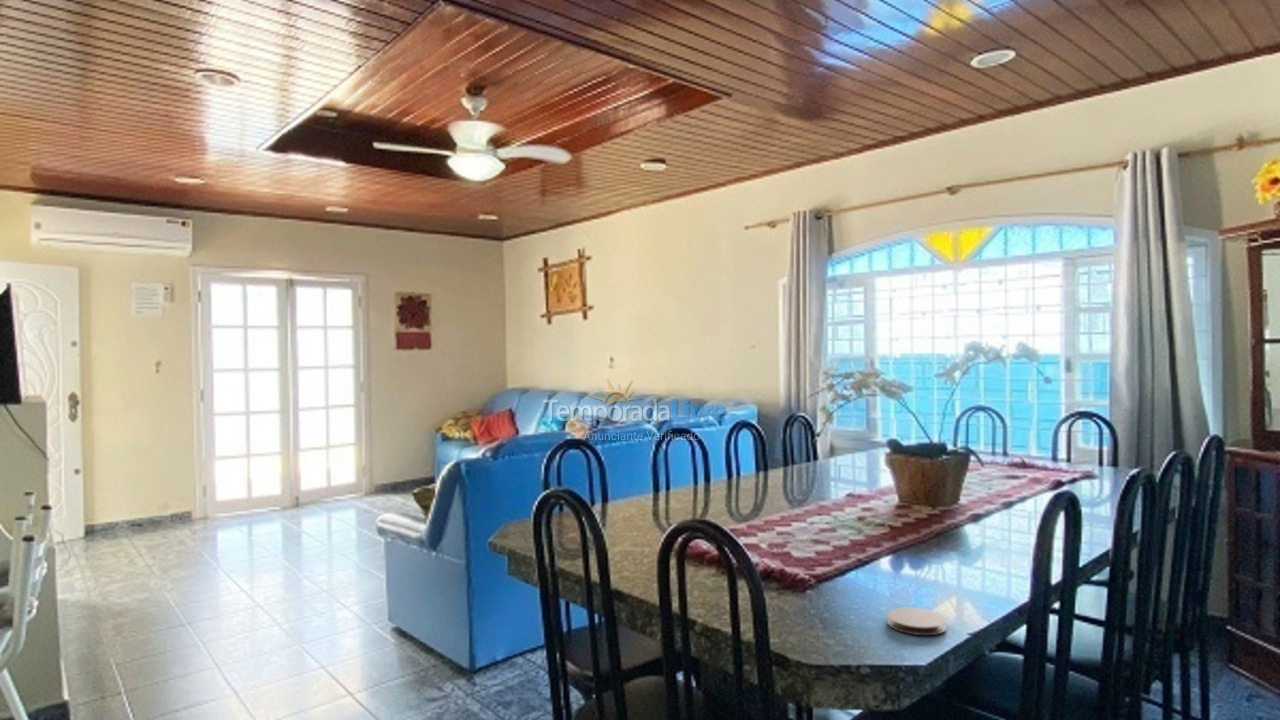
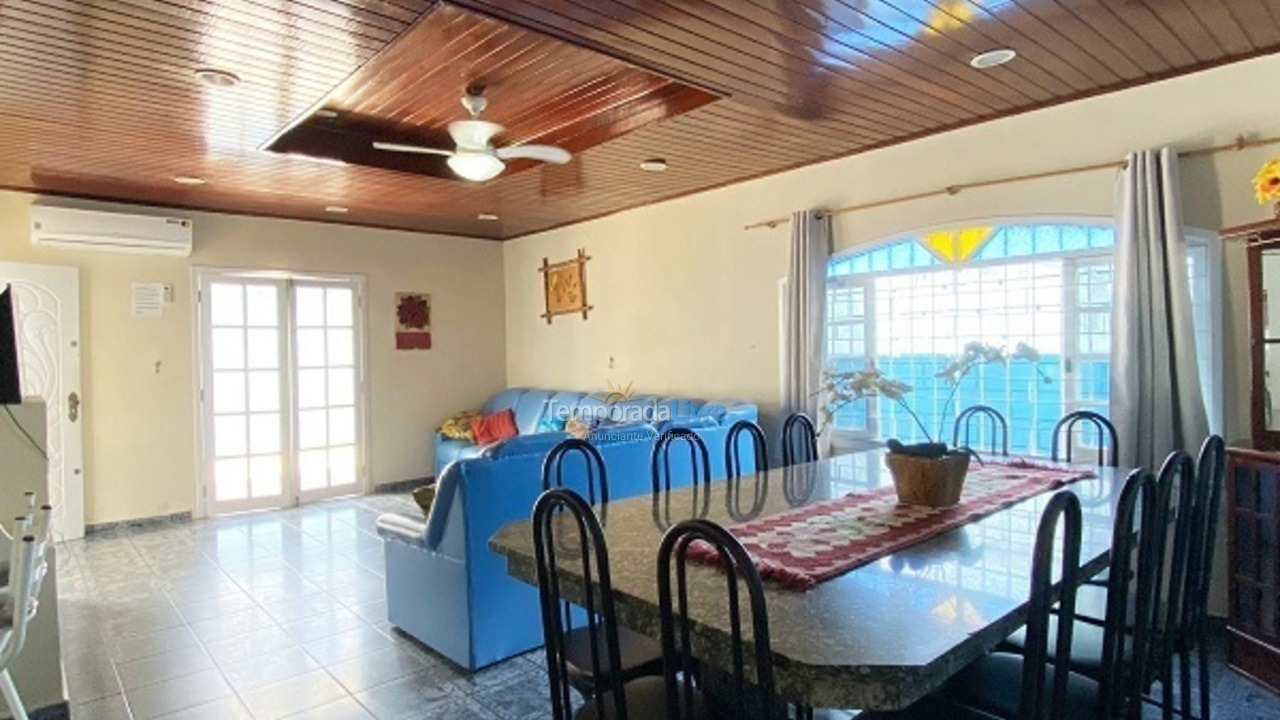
- coaster (916, 620)
